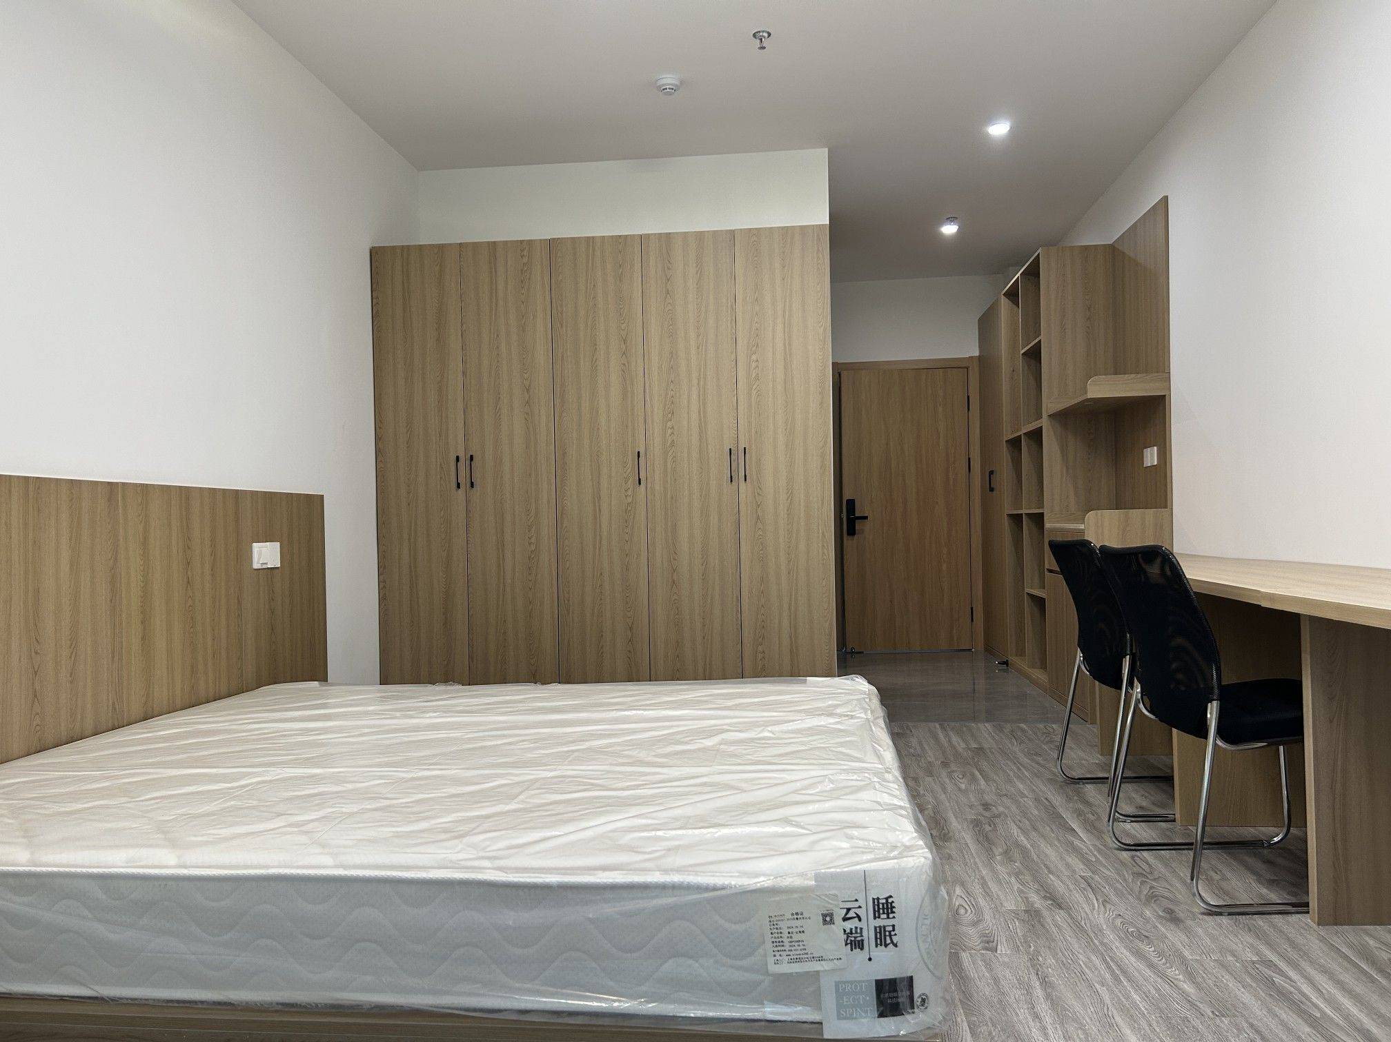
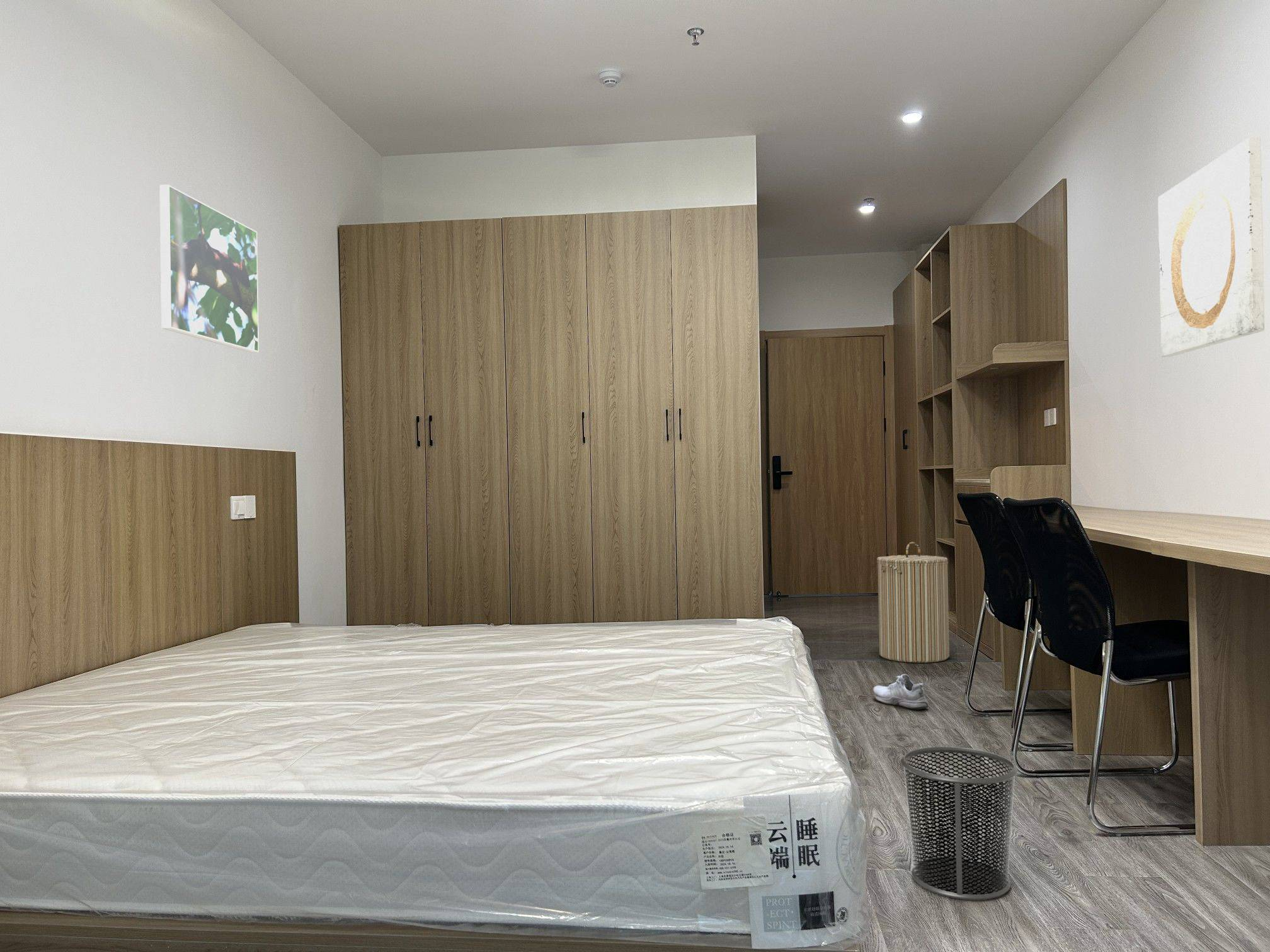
+ waste bin (959, 820)
+ laundry hamper (912, 599)
+ wall art (1206, 257)
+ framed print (213, 276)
+ shoe (899, 688)
